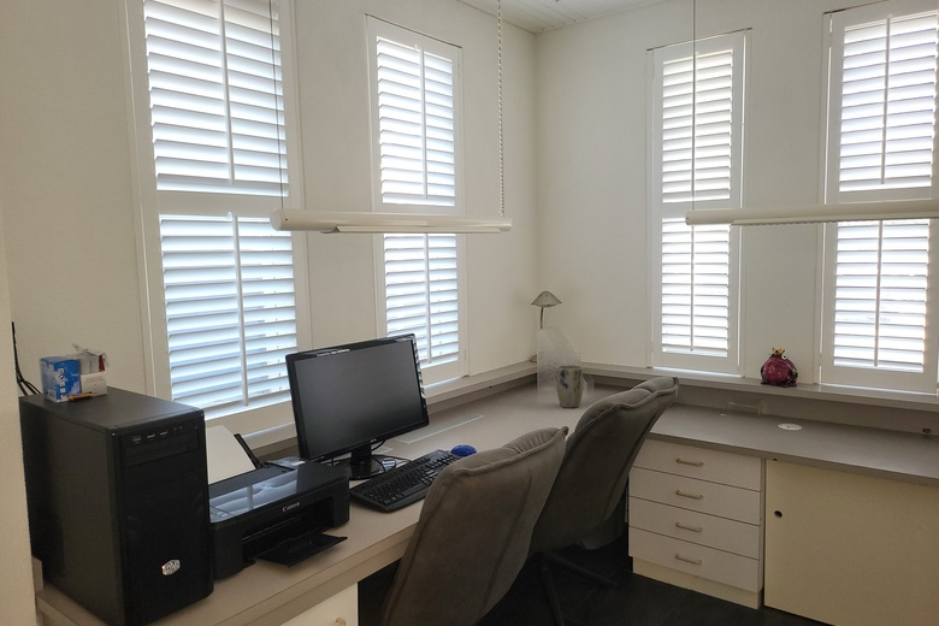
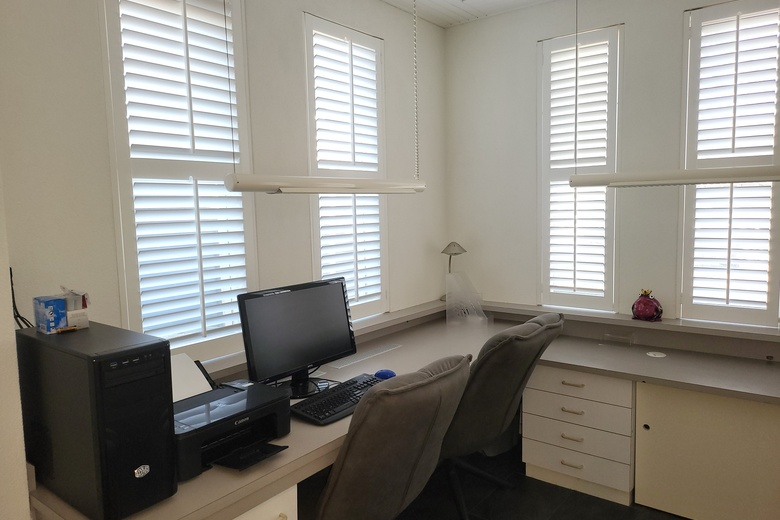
- plant pot (569, 386)
